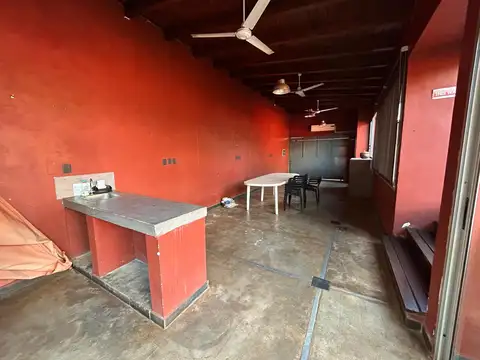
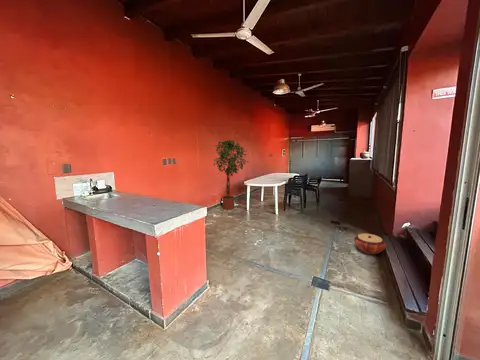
+ woven basket (369, 243)
+ potted tree (230, 175)
